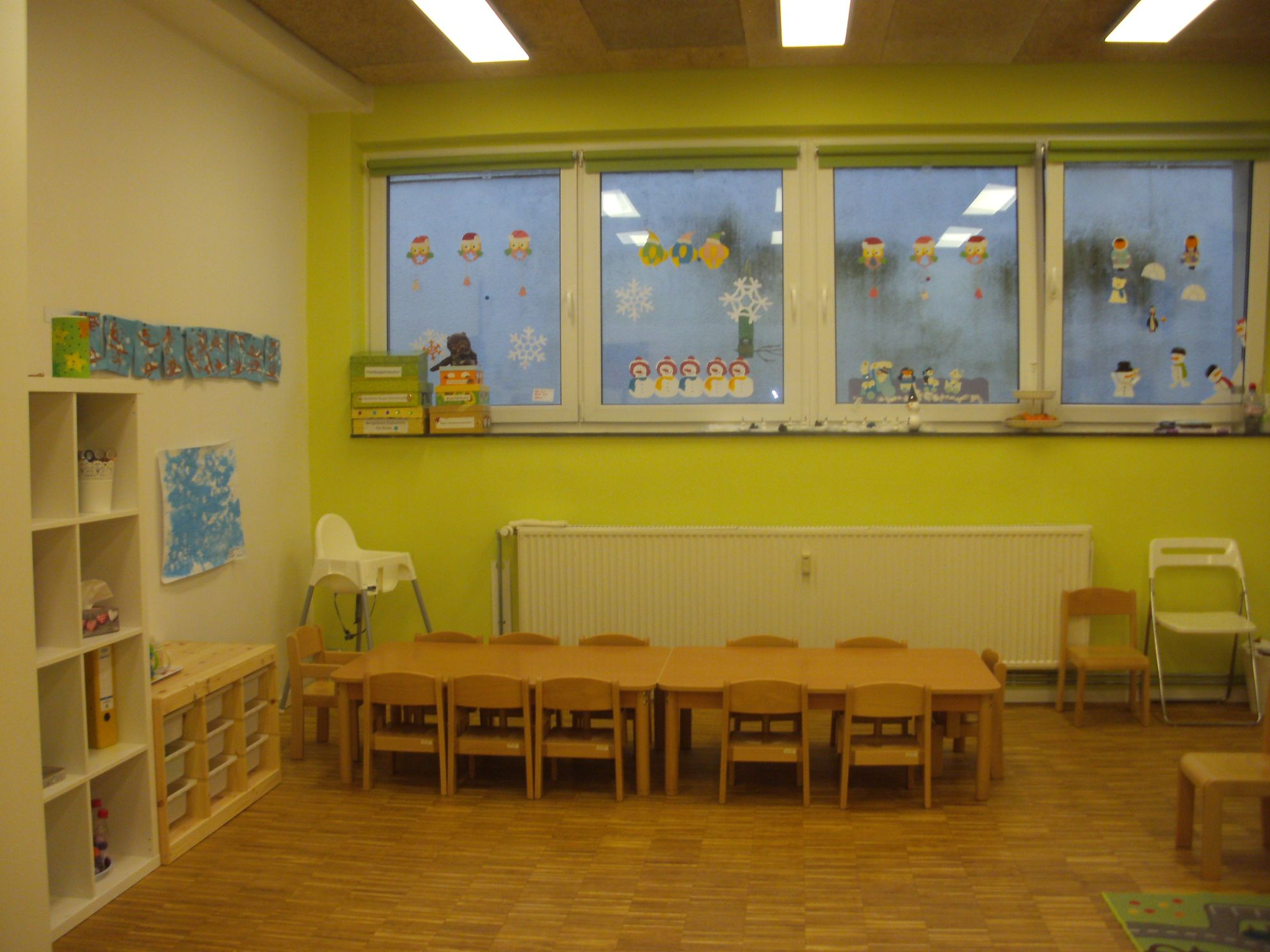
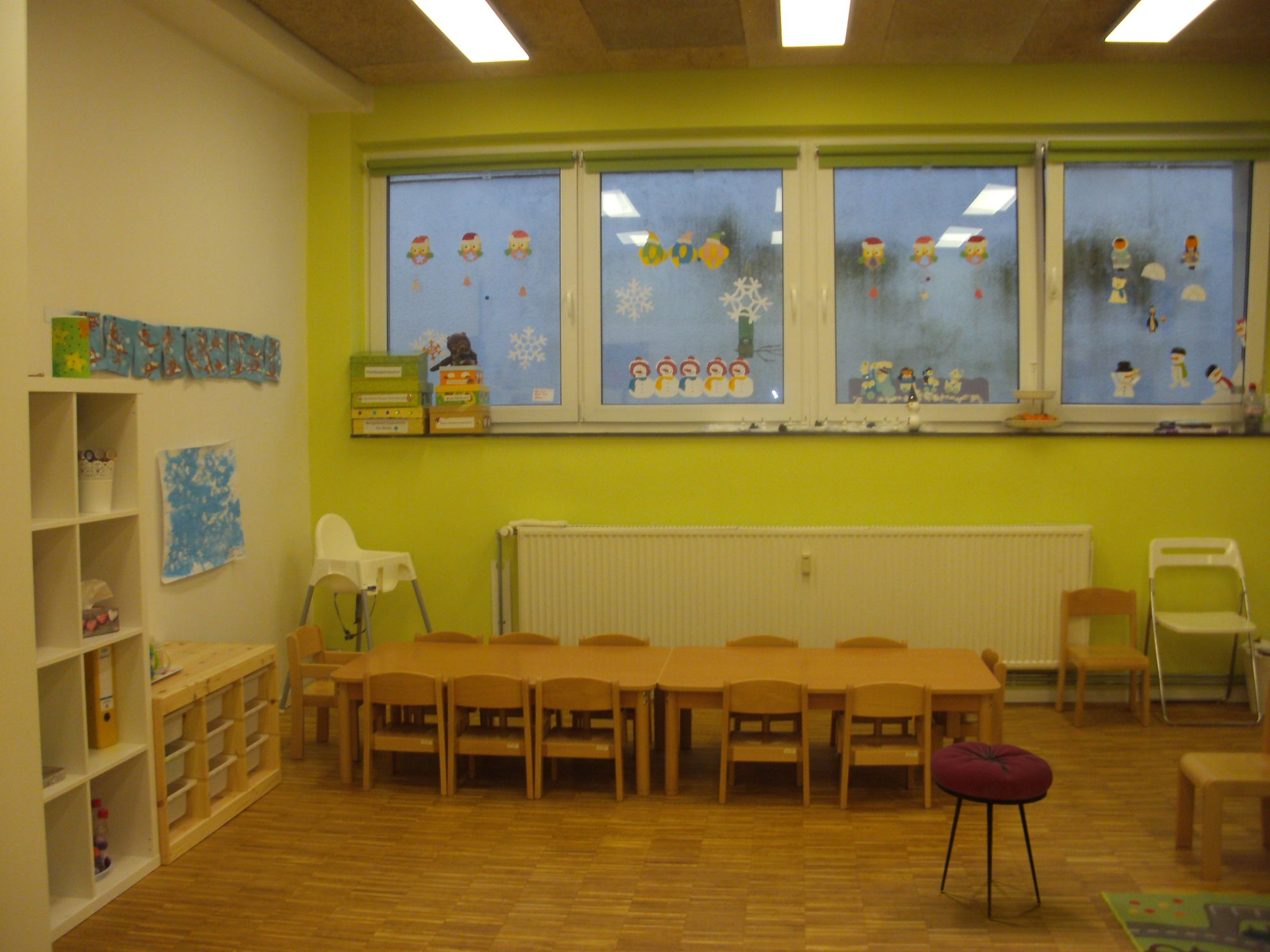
+ stool (990, 825)
